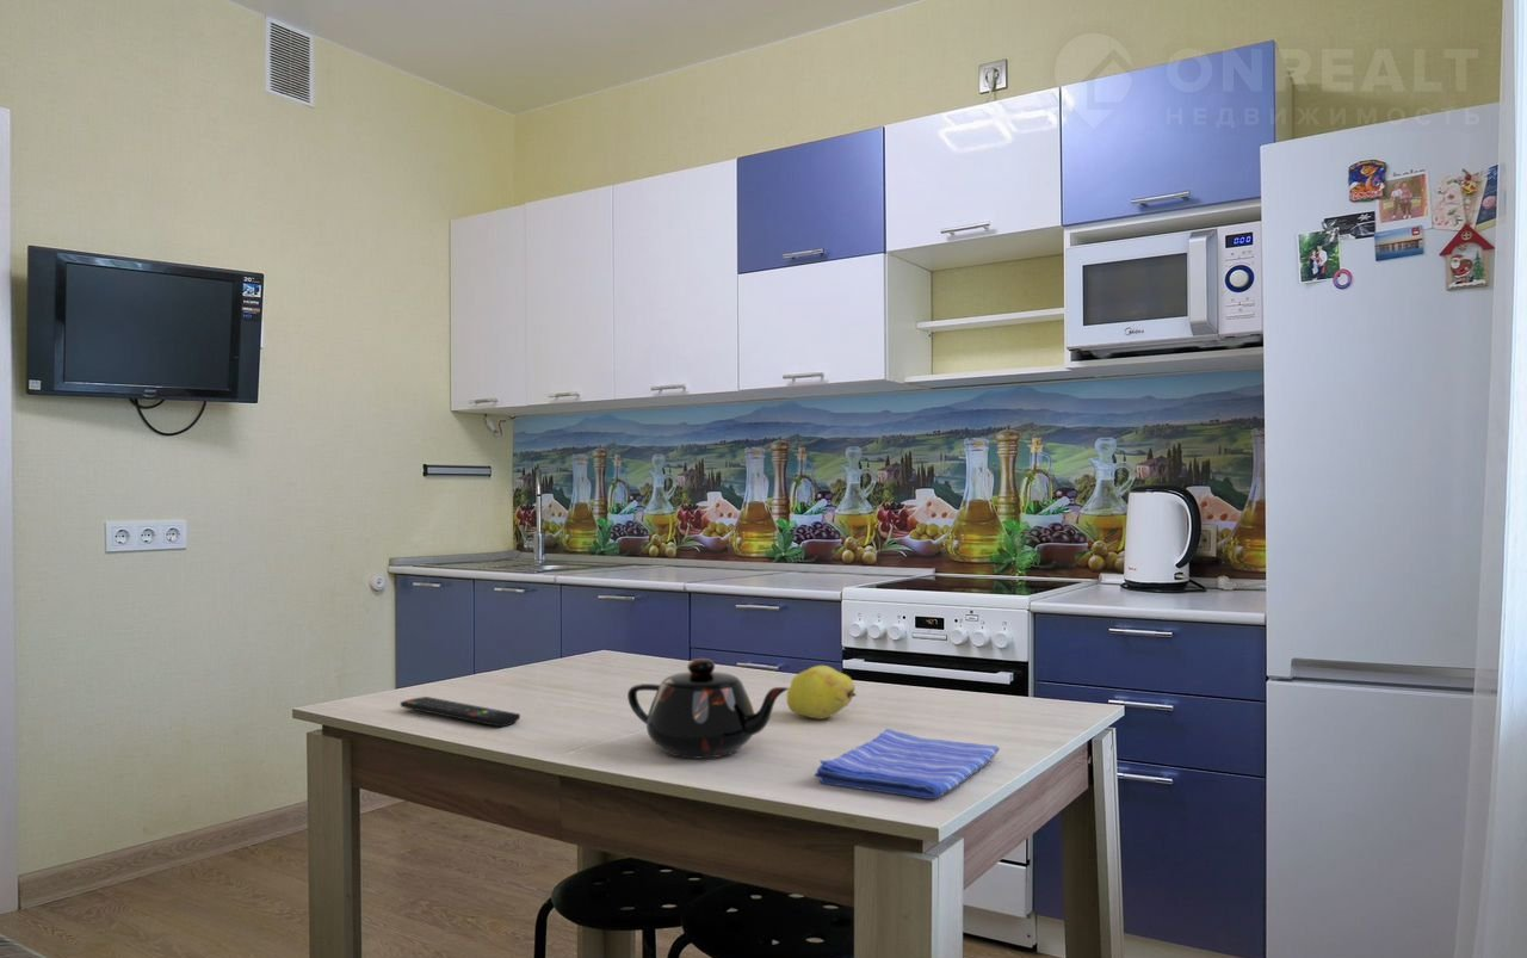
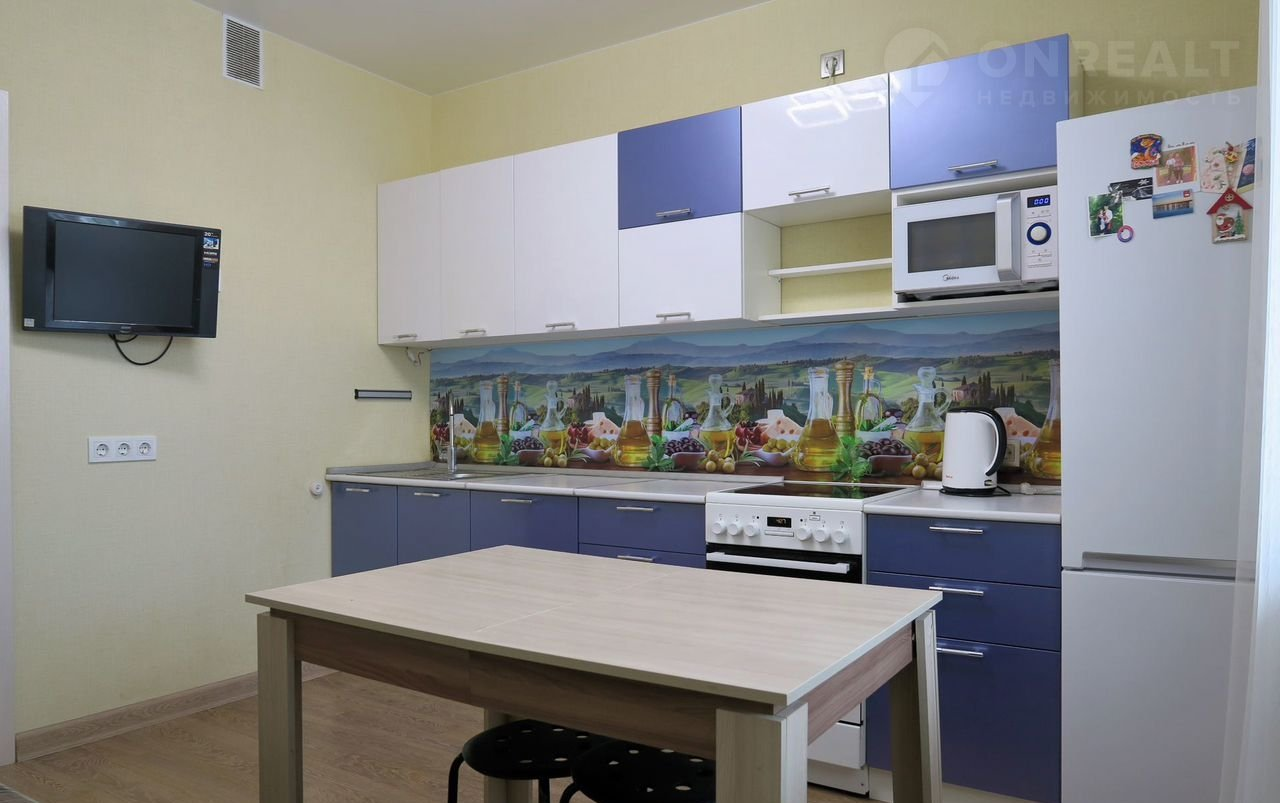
- remote control (457, 711)
- dish towel (909, 759)
- teapot (706, 704)
- fruit (822, 691)
